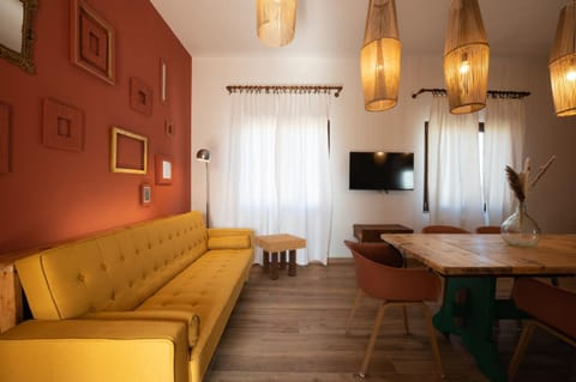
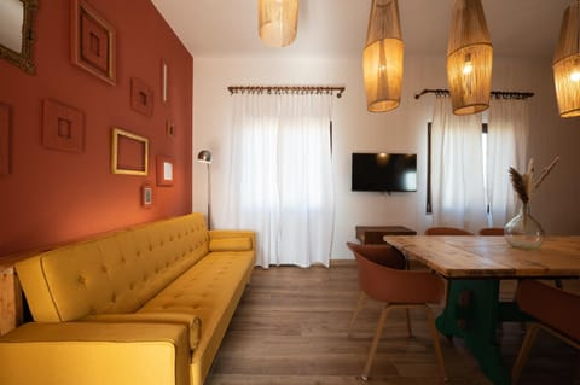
- side table (280, 255)
